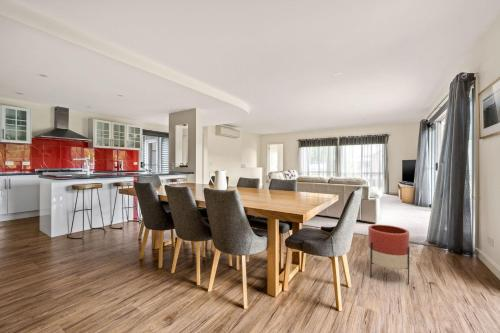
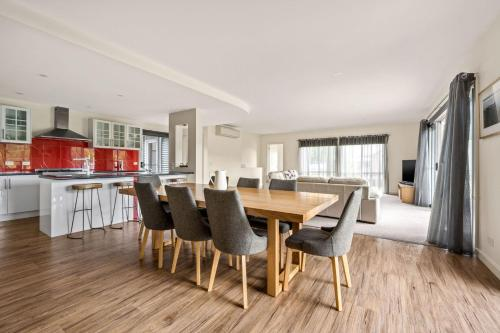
- planter (387, 252)
